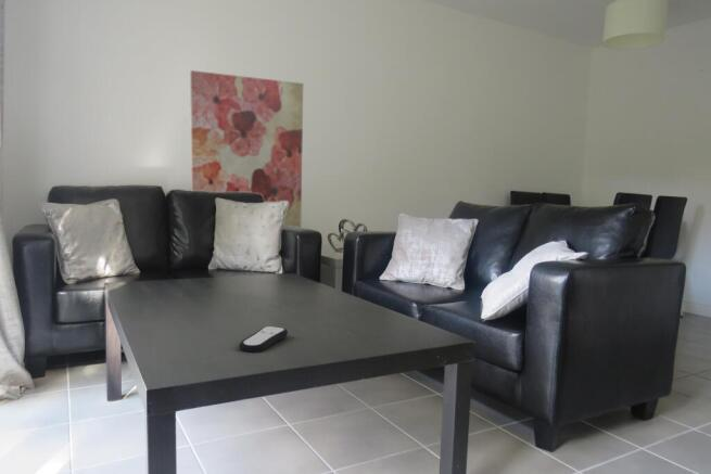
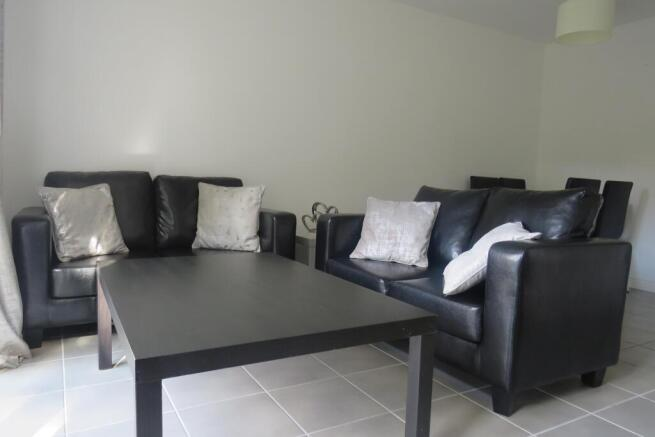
- remote control (263, 338)
- wall art (249, 155)
